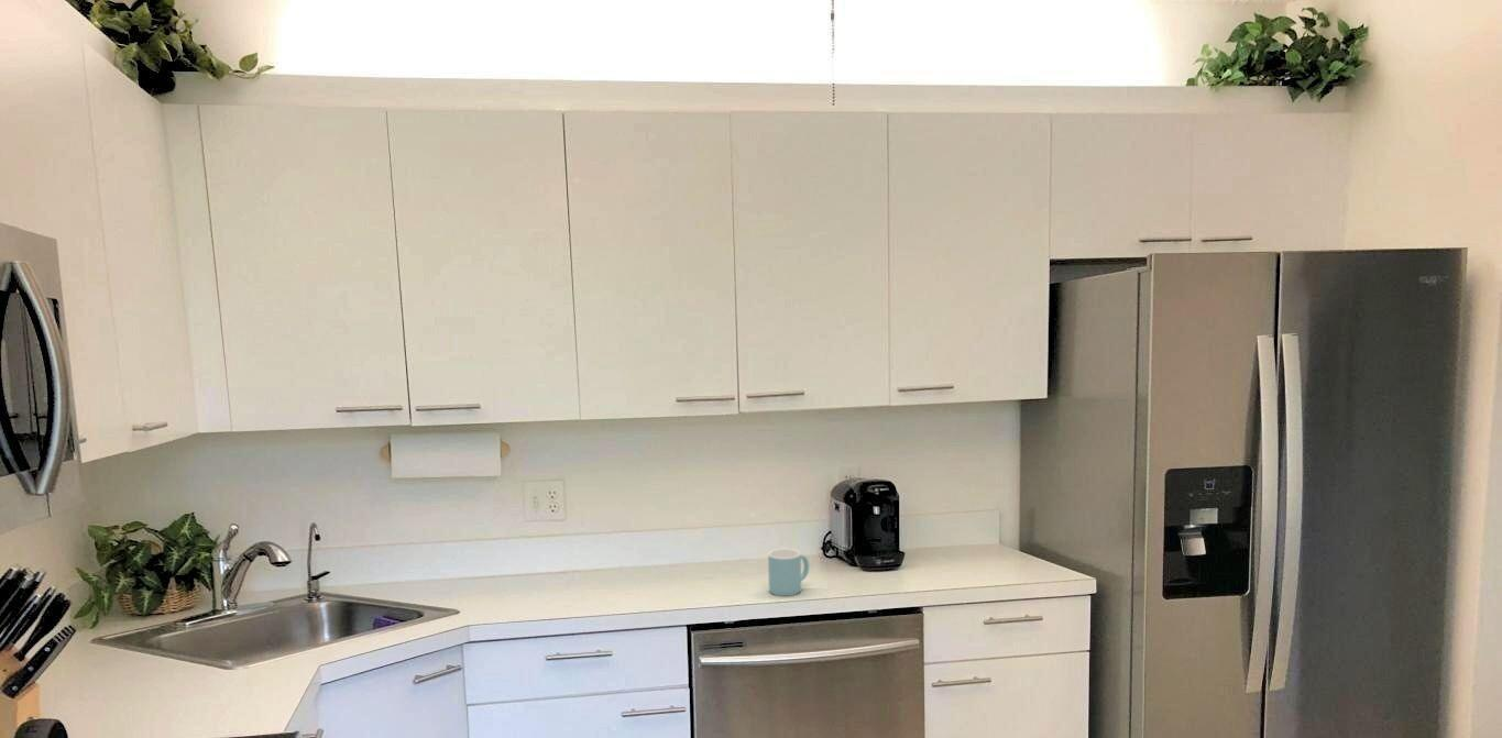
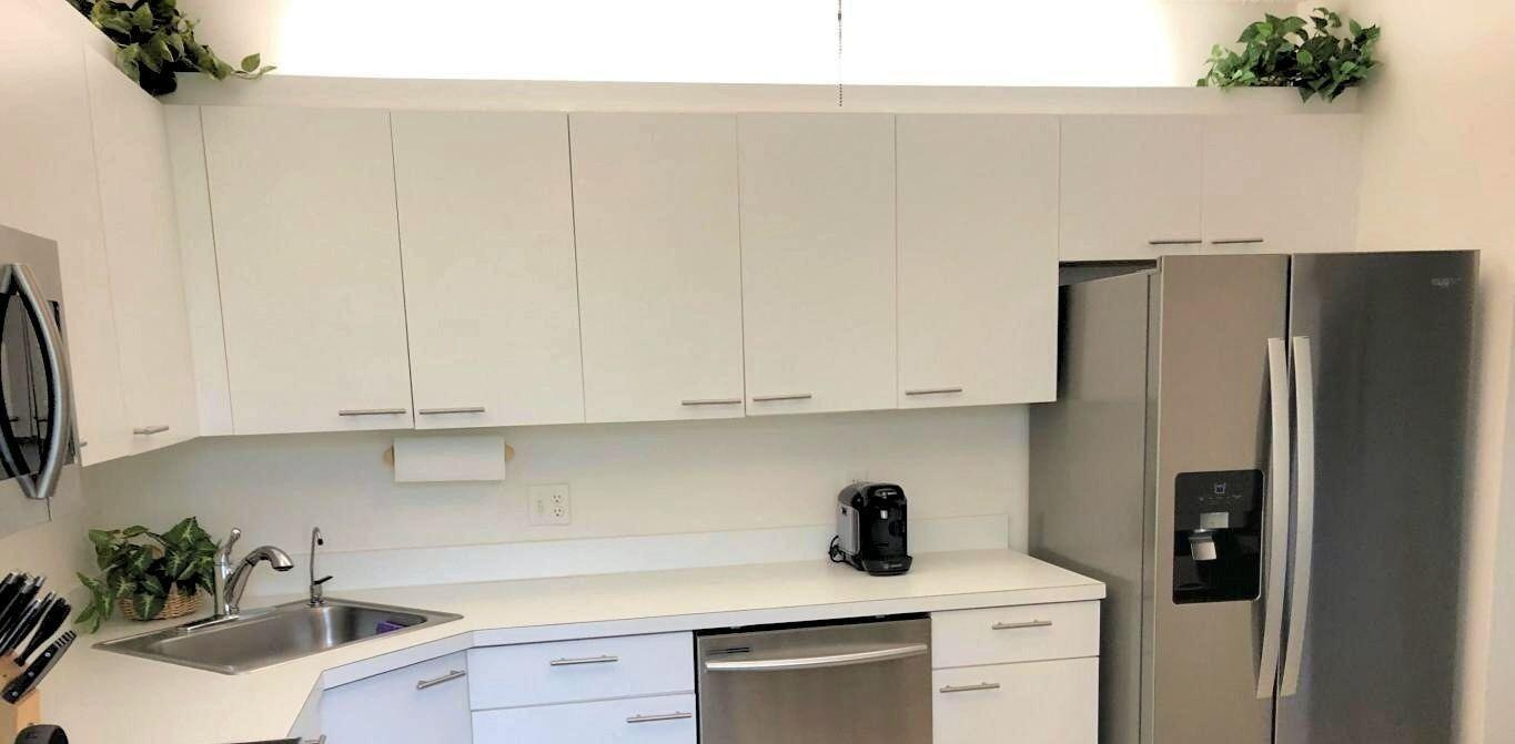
- mug (790, 571)
